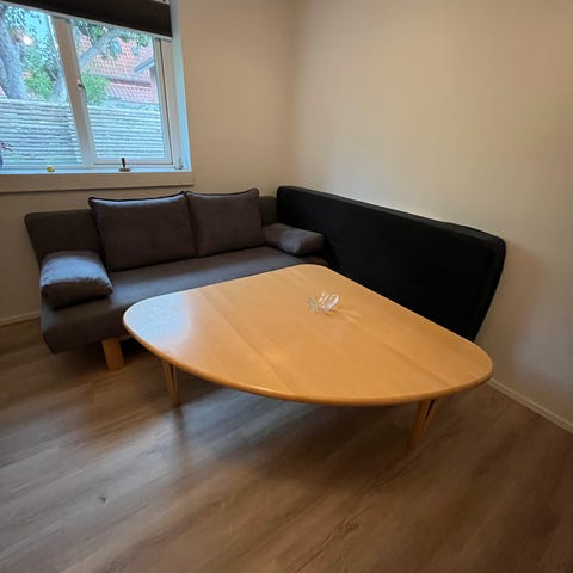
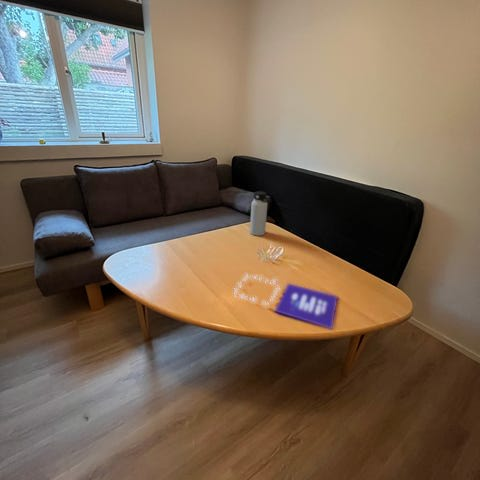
+ board game (285, 293)
+ water bottle (258, 213)
